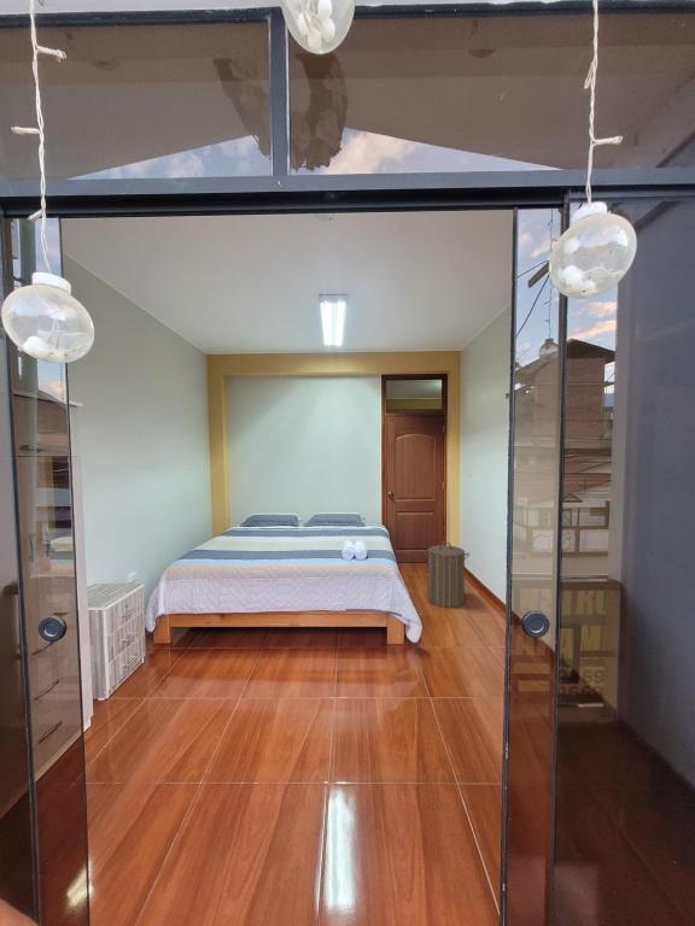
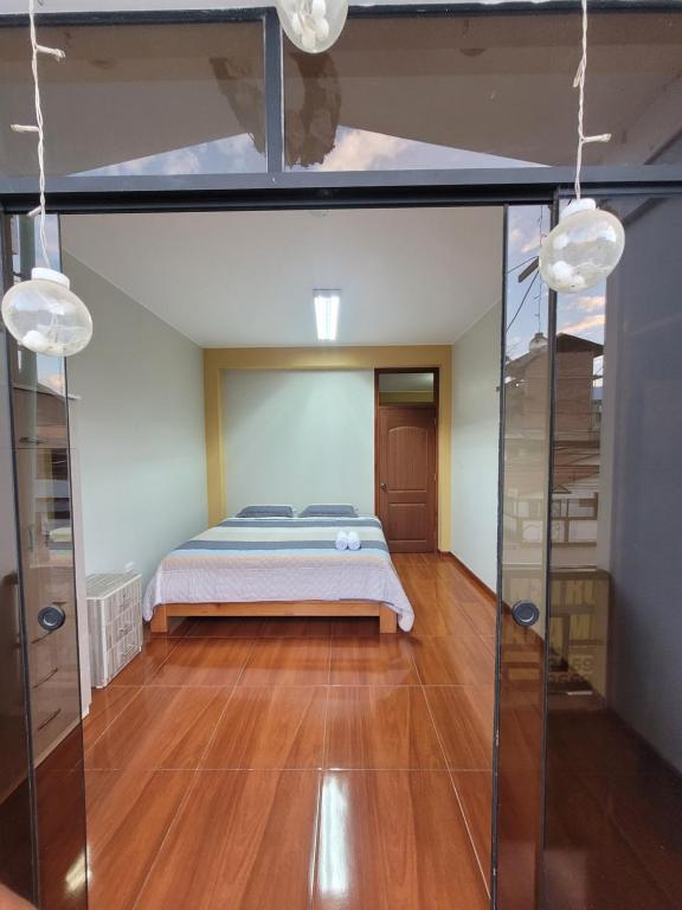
- laundry hamper (445, 570)
